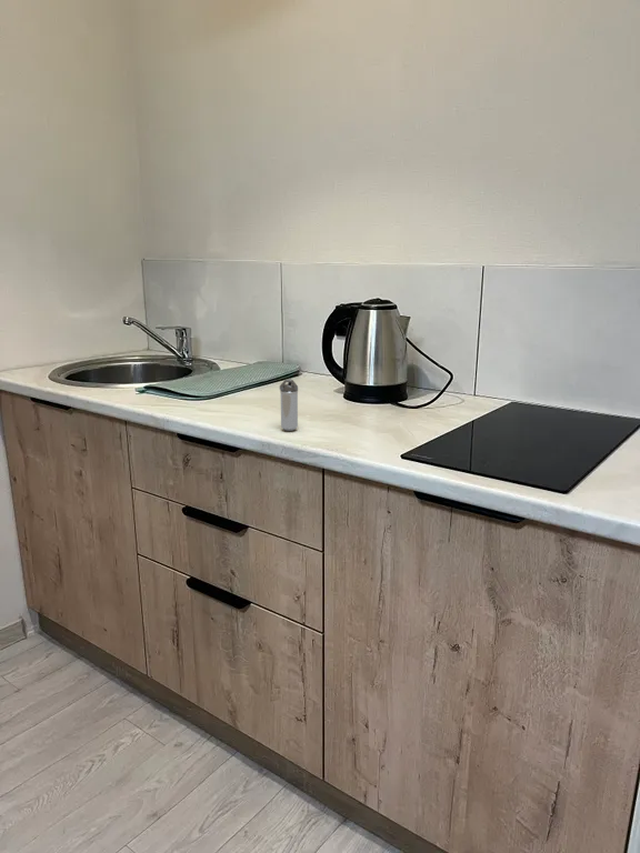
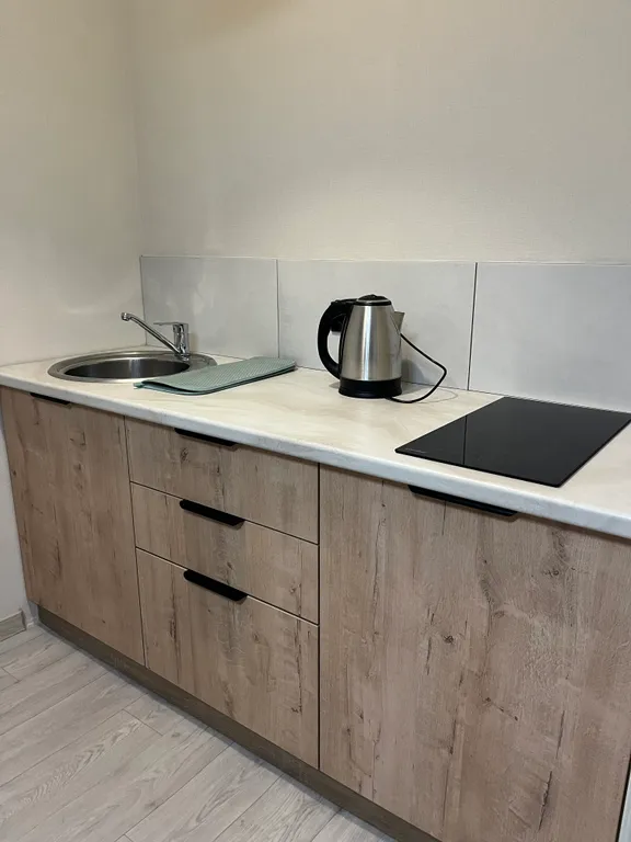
- shaker (289, 404)
